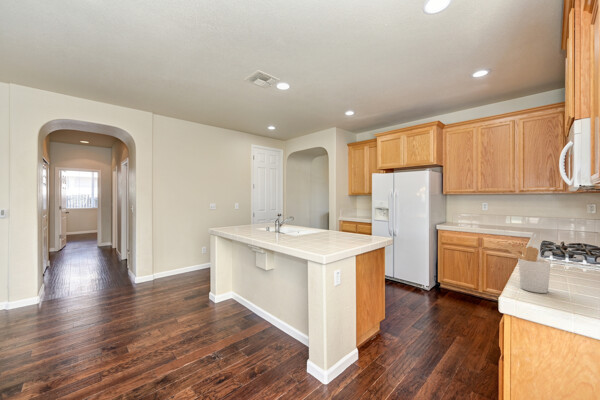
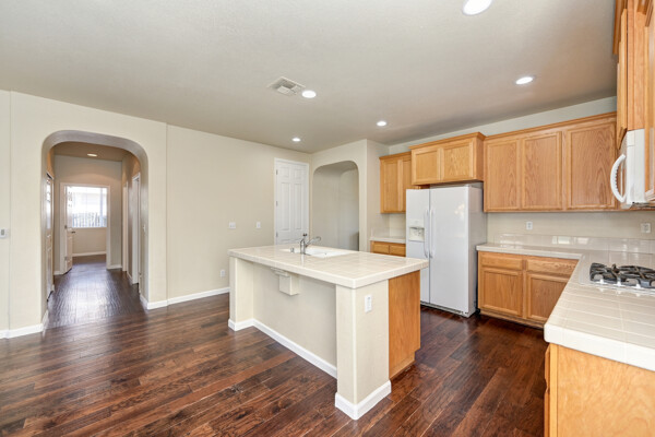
- utensil holder (525, 266)
